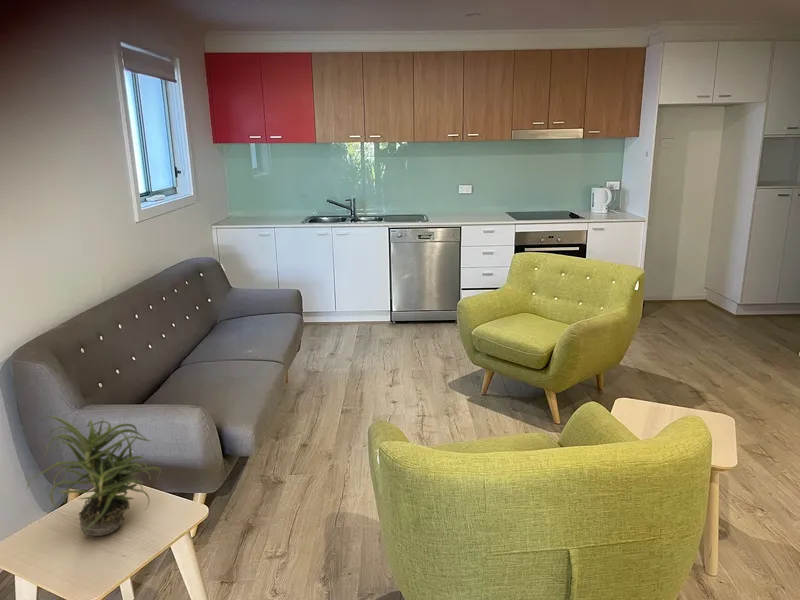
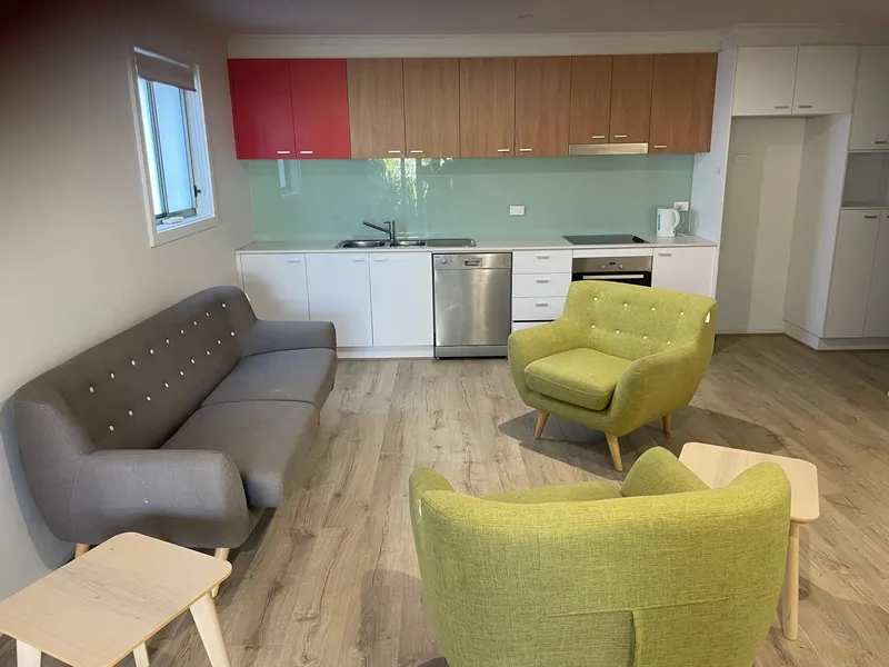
- potted plant (95, 467)
